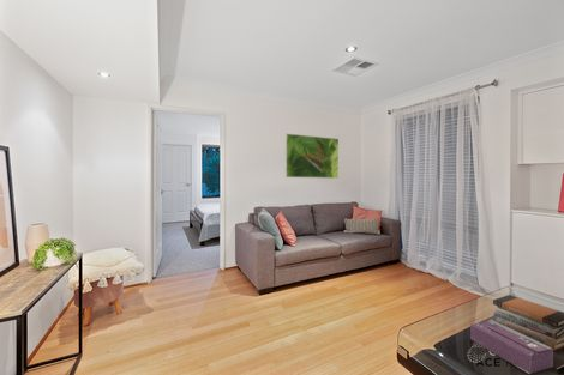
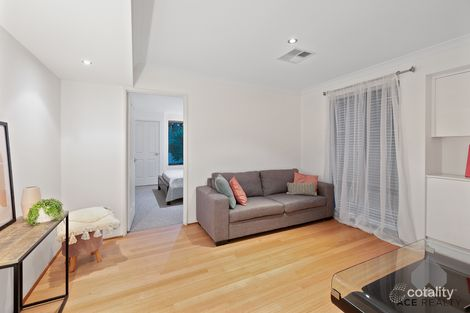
- book stack (529, 319)
- tissue box (508, 343)
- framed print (312, 157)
